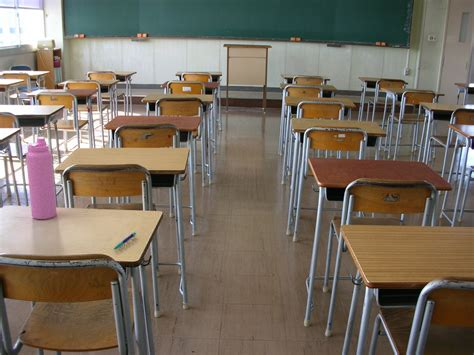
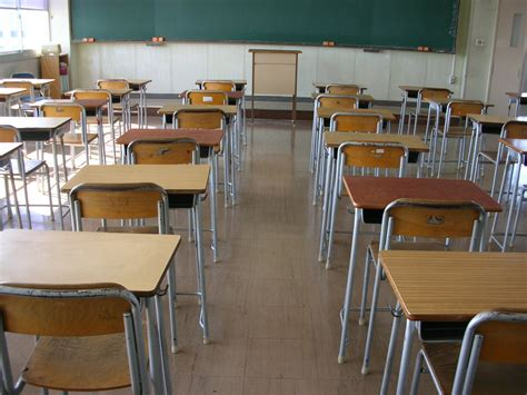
- water bottle (41, 177)
- pen (124, 240)
